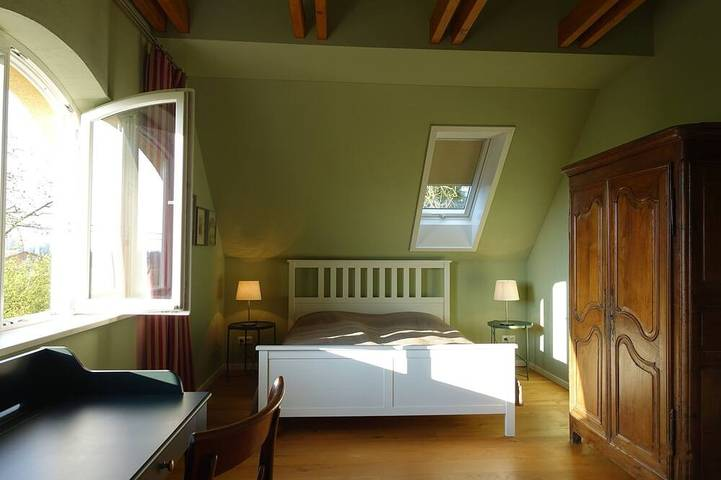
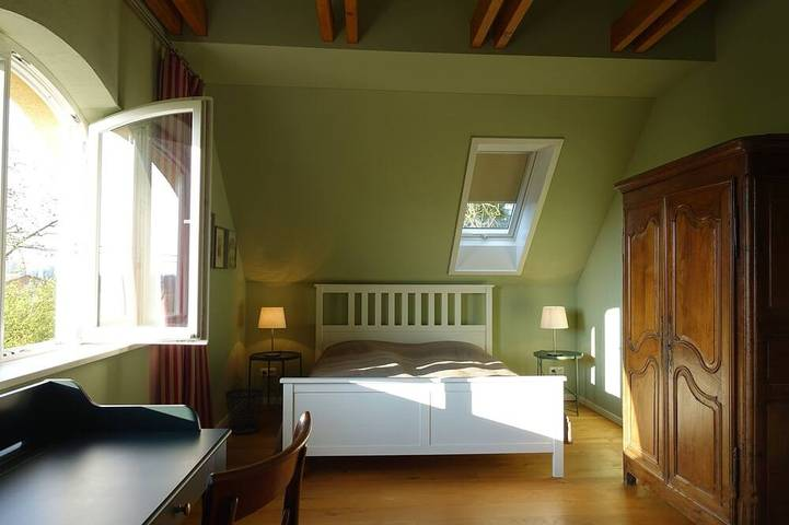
+ wastebasket (244, 411)
